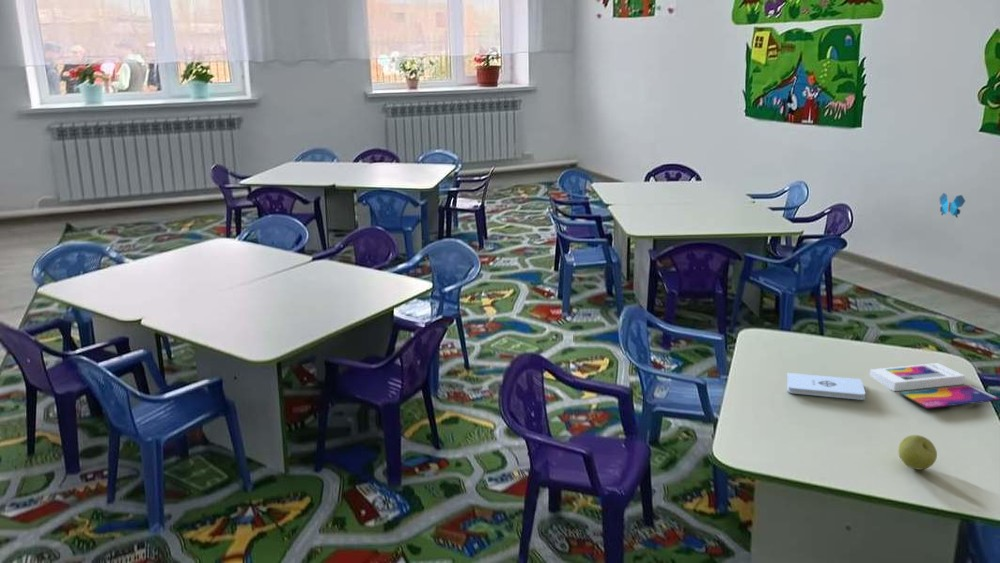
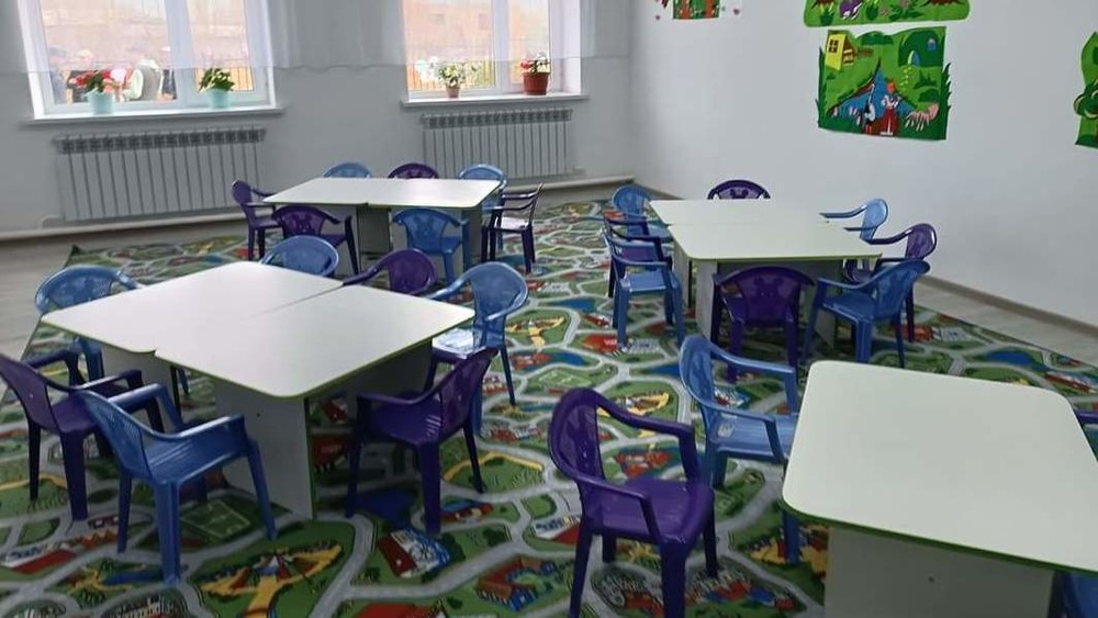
- decorative butterfly (950, 205)
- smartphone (933, 384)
- apple (917, 452)
- notepad (824, 385)
